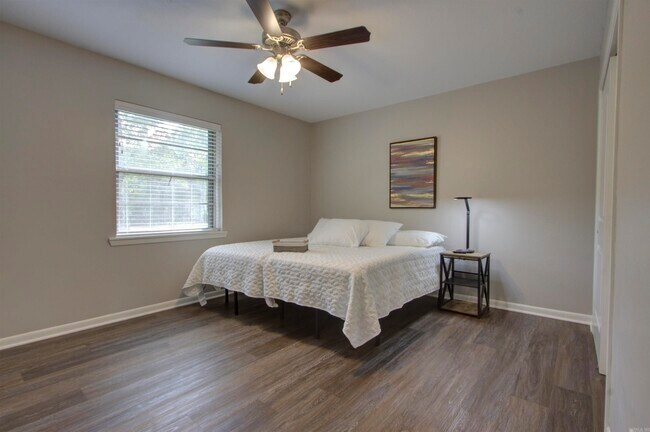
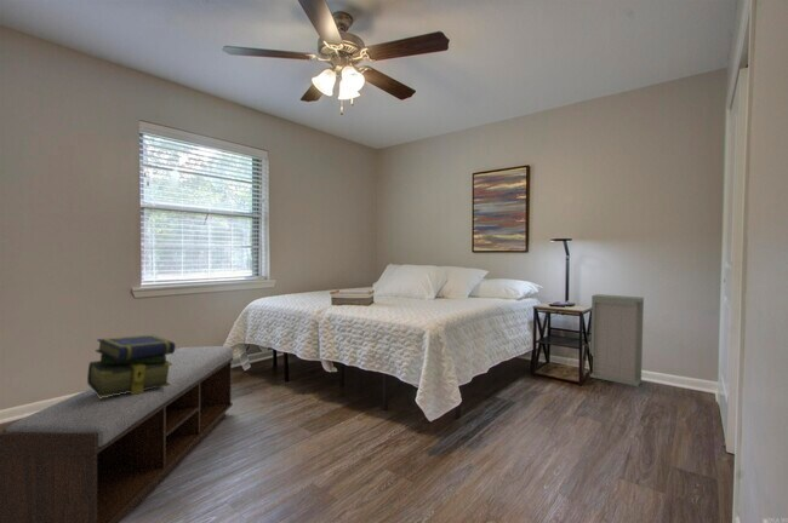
+ stack of books (131, 363)
+ storage cabinet (616, 338)
+ bench (152, 416)
